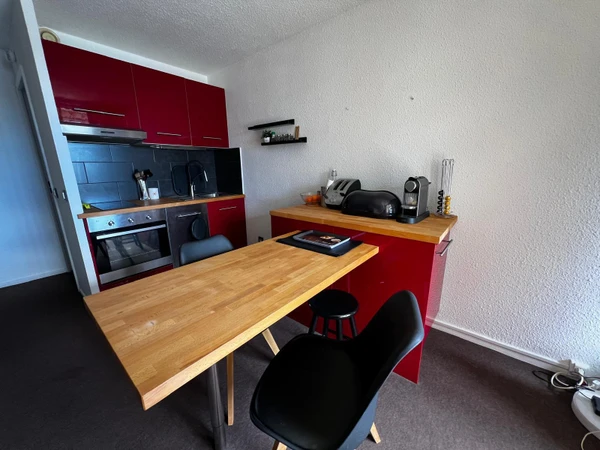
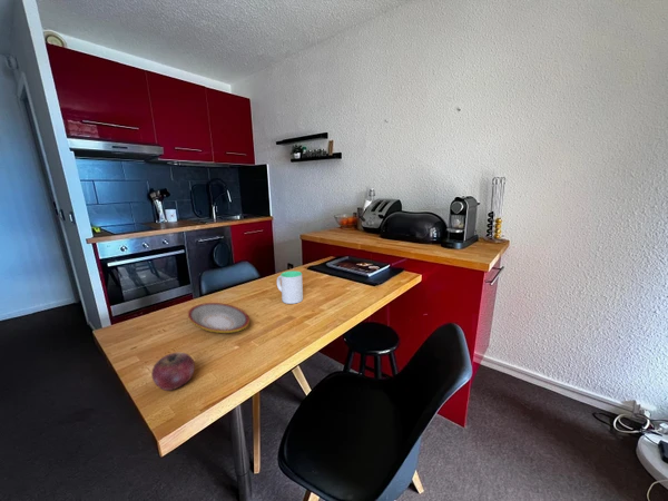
+ plate (218, 318)
+ mug (287, 285)
+ apple (174, 369)
